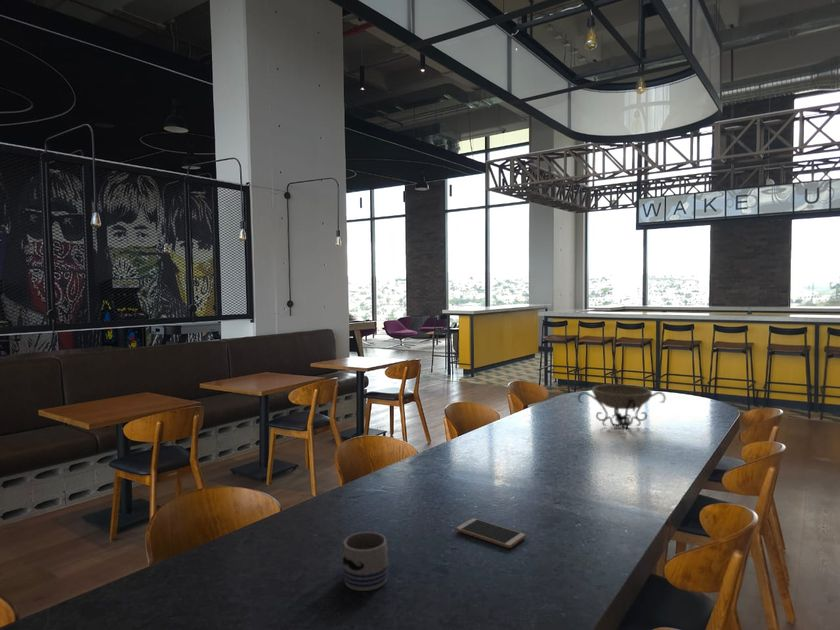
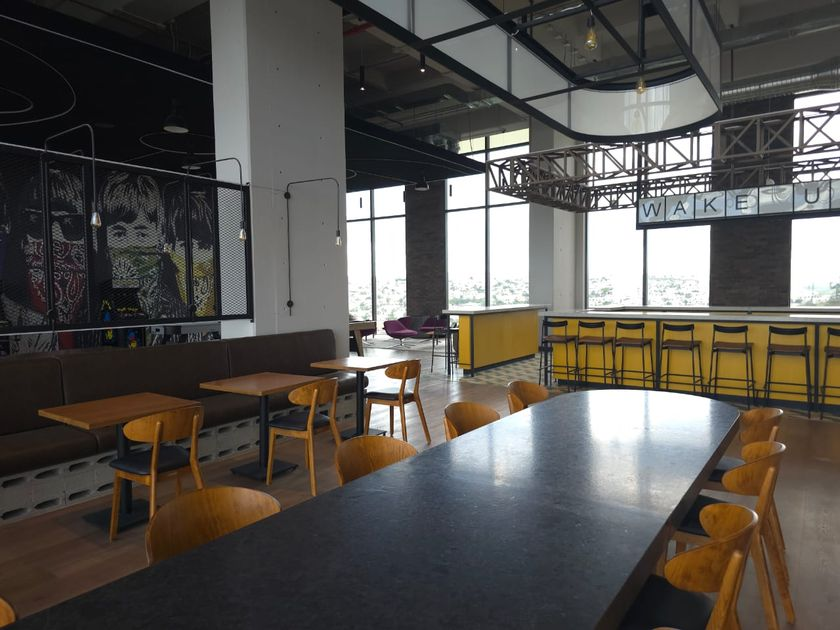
- smartphone (490, 532)
- decorative bowl (621, 408)
- mug (361, 557)
